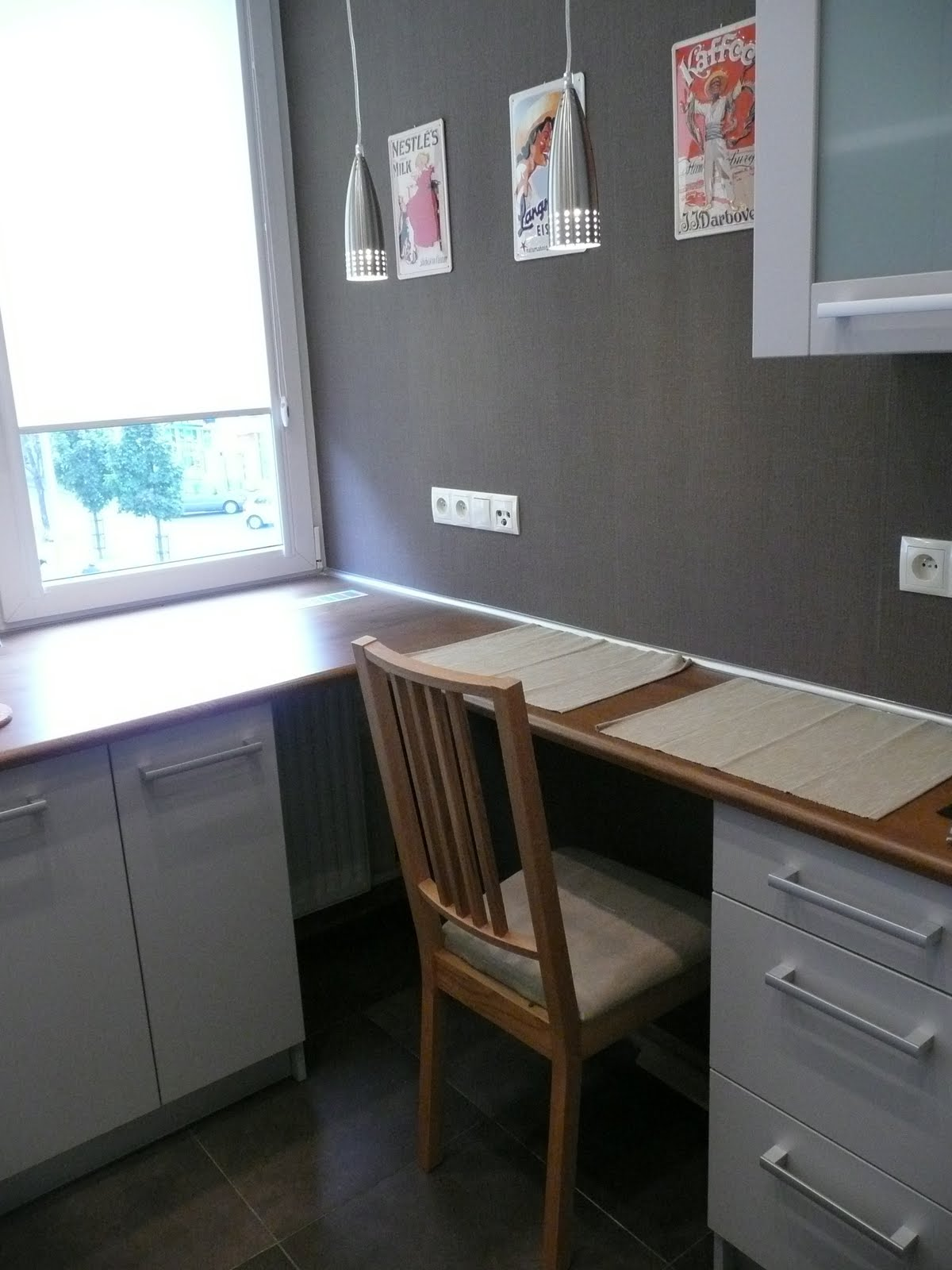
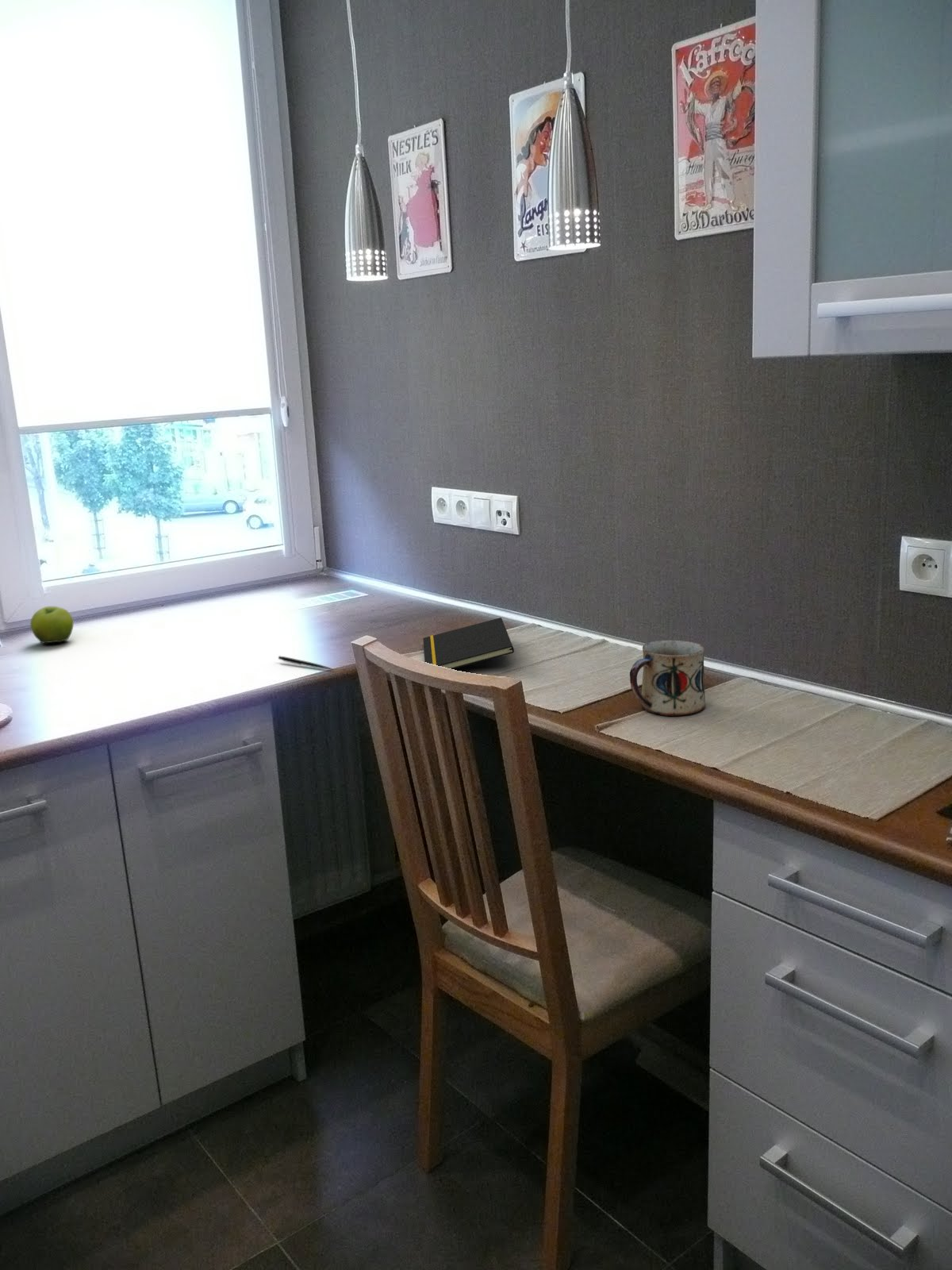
+ pen (305, 663)
+ mug (670, 677)
+ fruit (52, 624)
+ notepad (466, 645)
